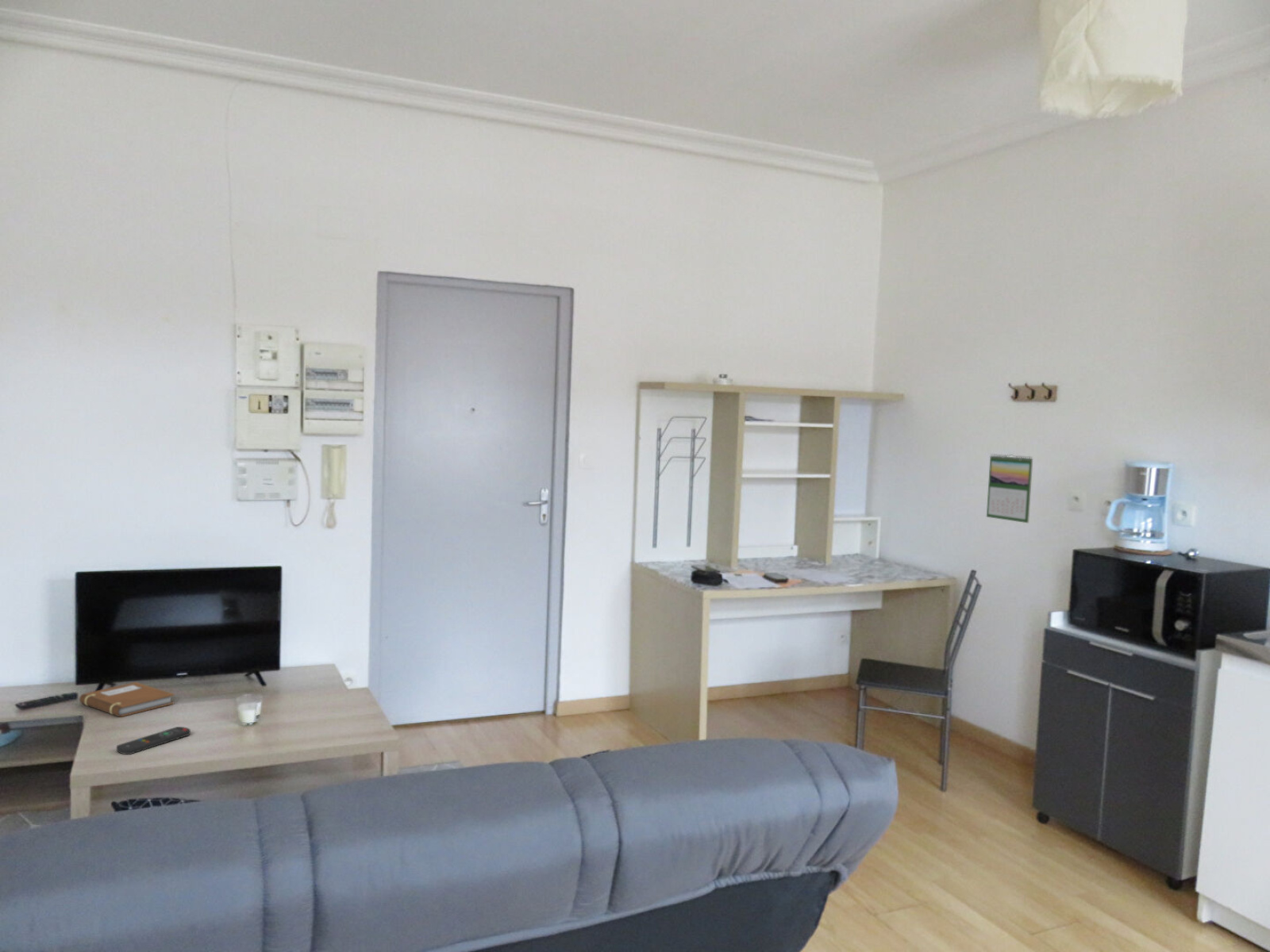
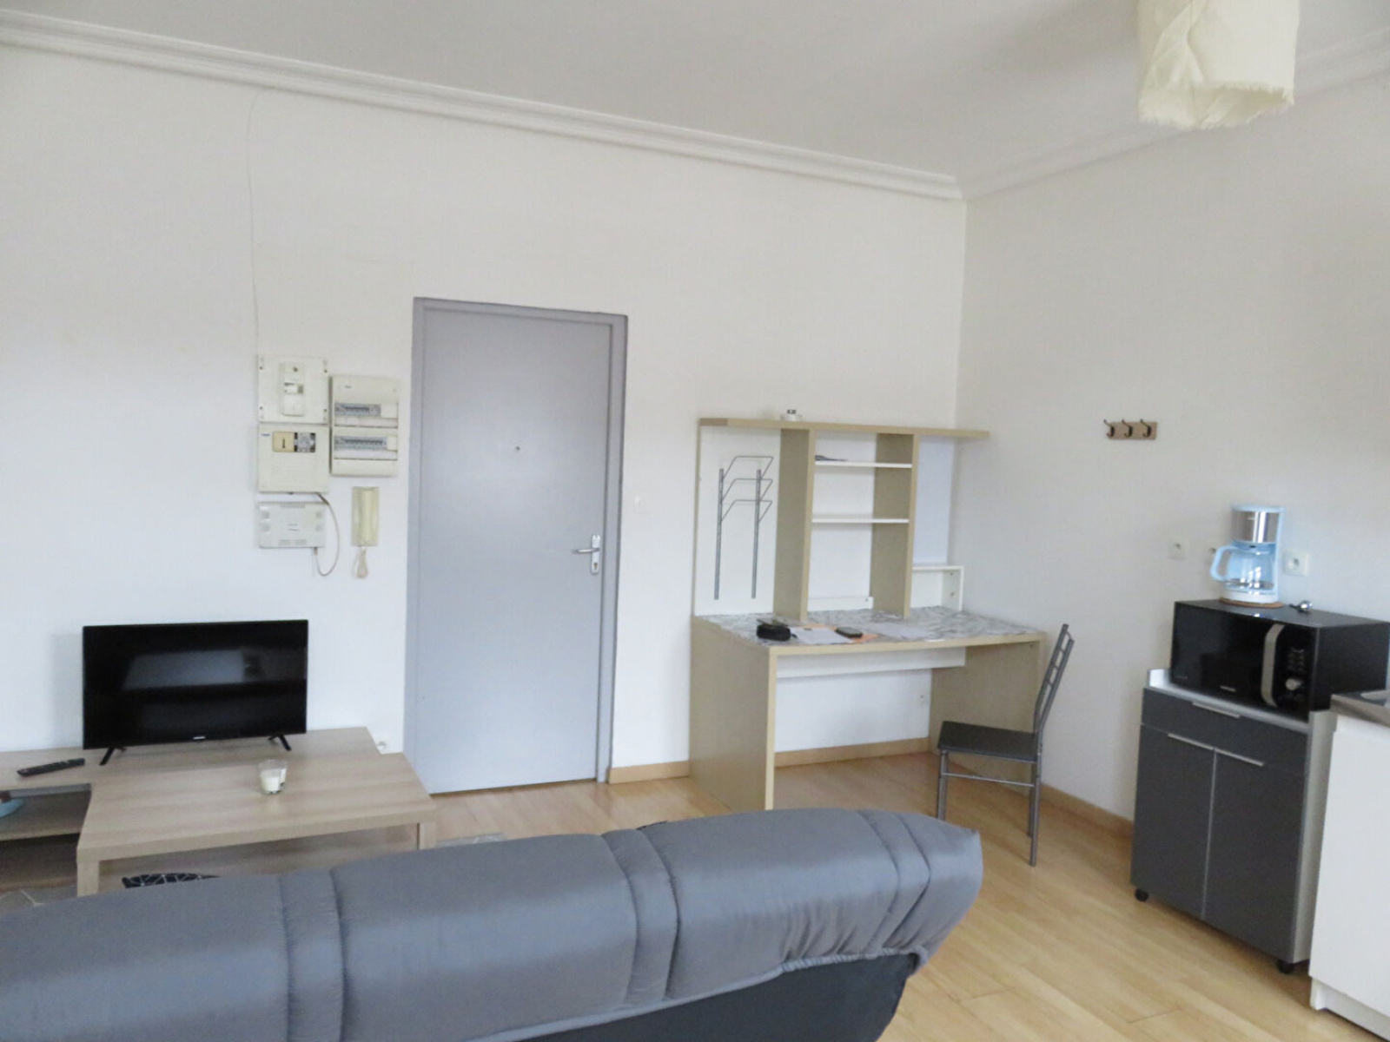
- notebook (125, 698)
- remote control (154, 739)
- calendar (1009, 486)
